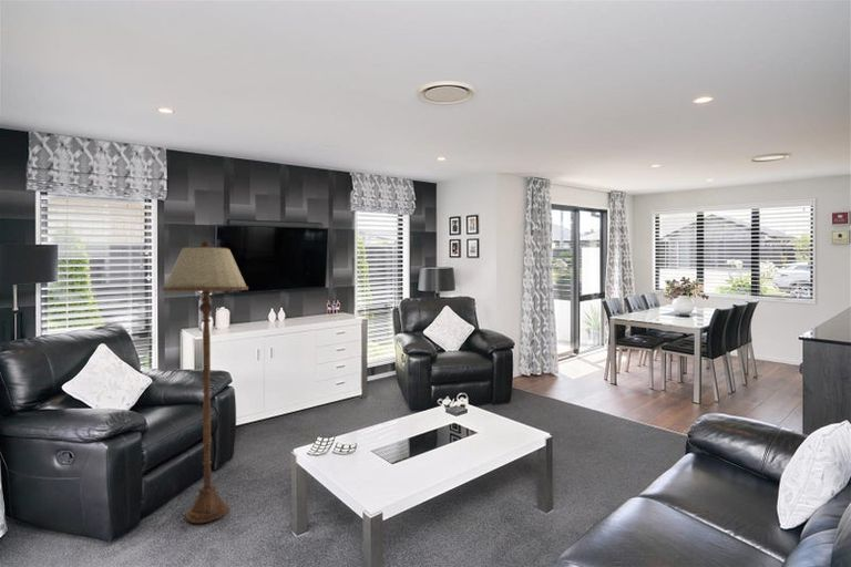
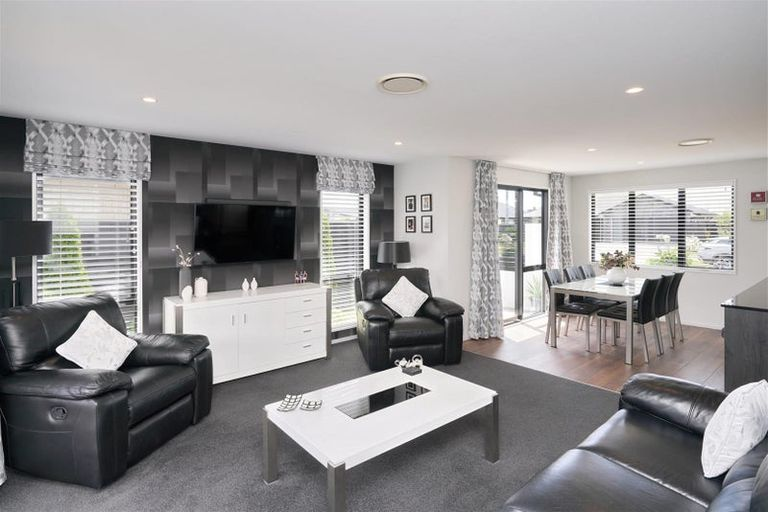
- floor lamp (207, 377)
